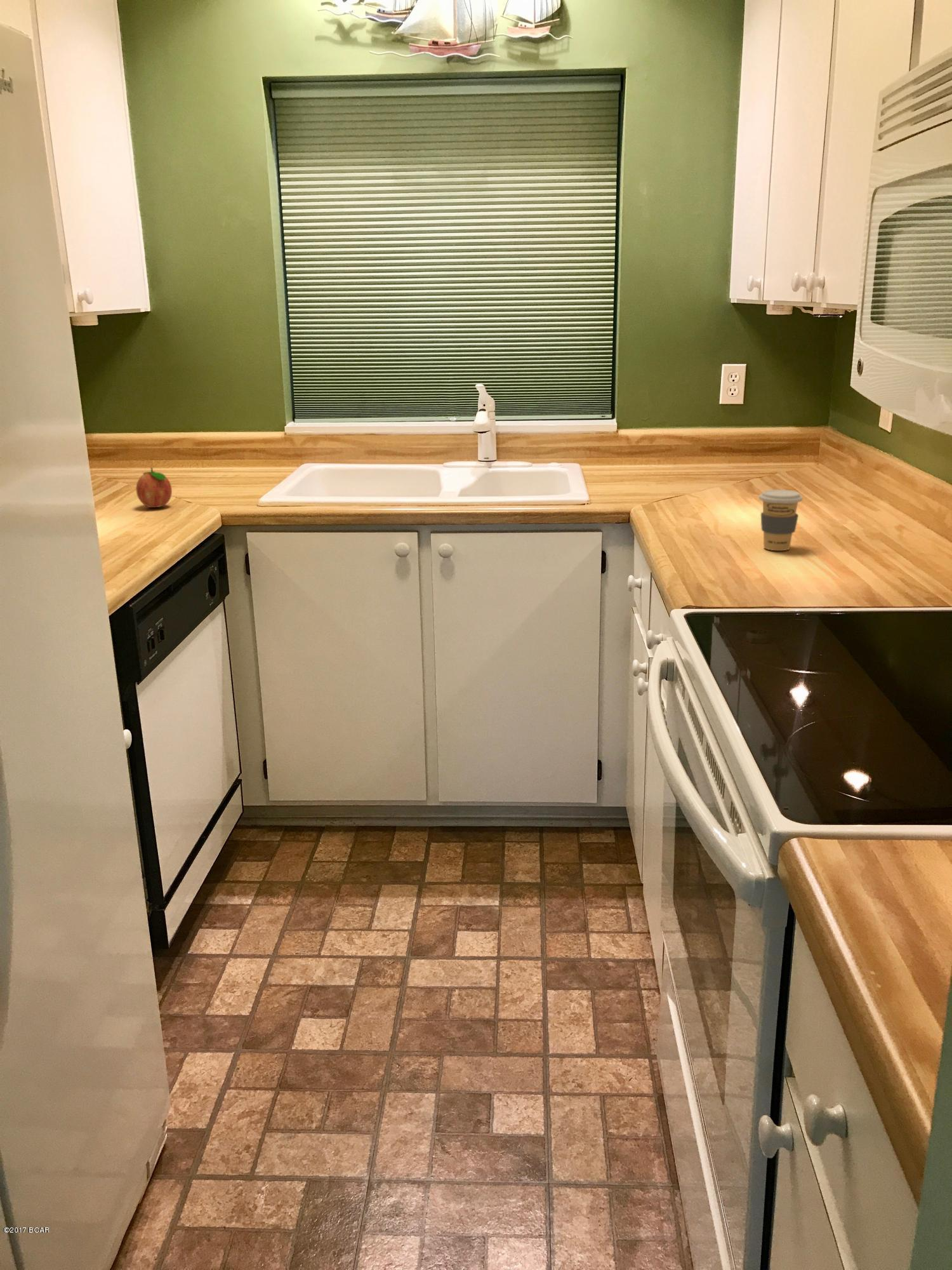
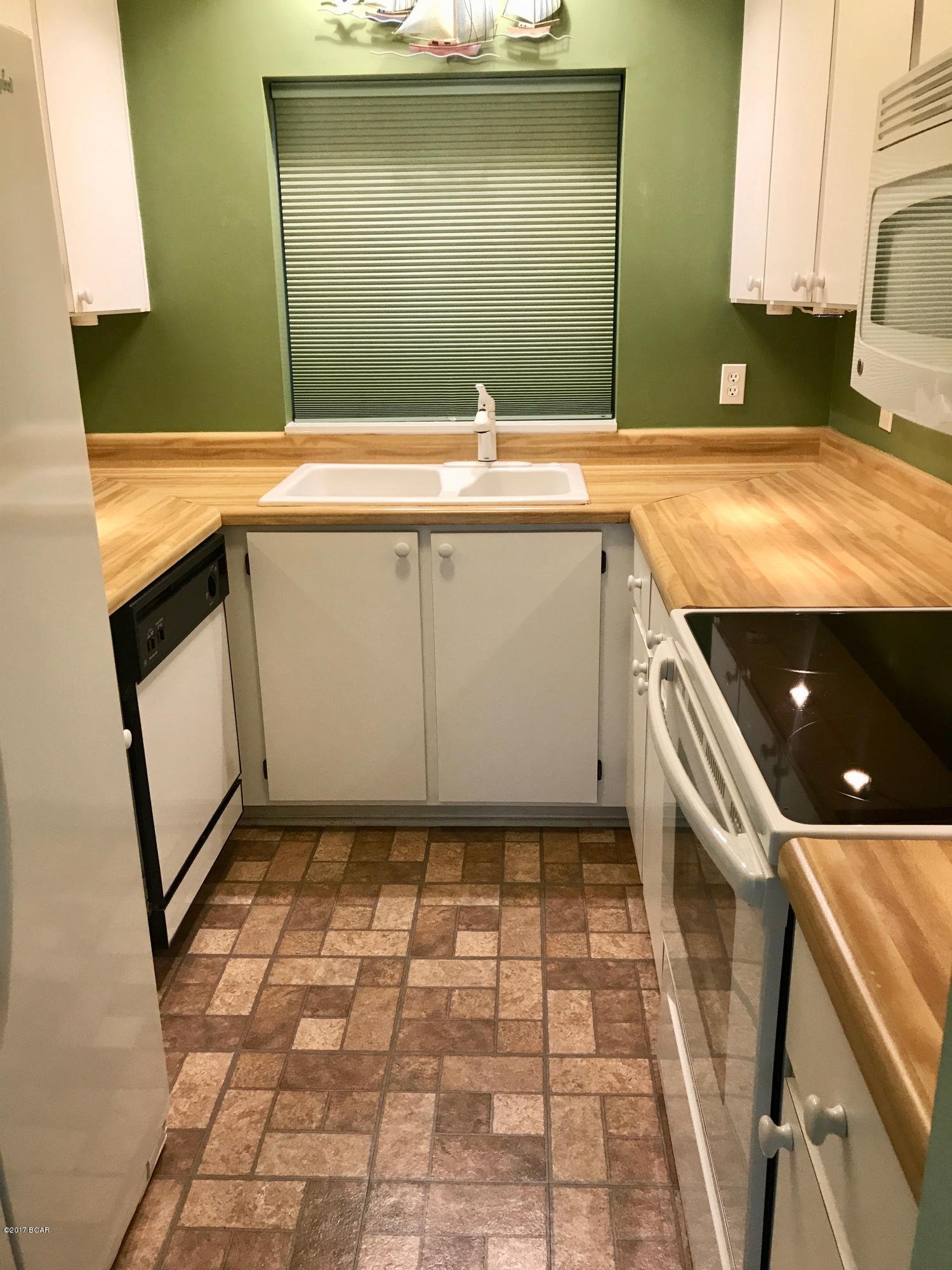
- fruit (154, 487)
- coffee cup (779, 520)
